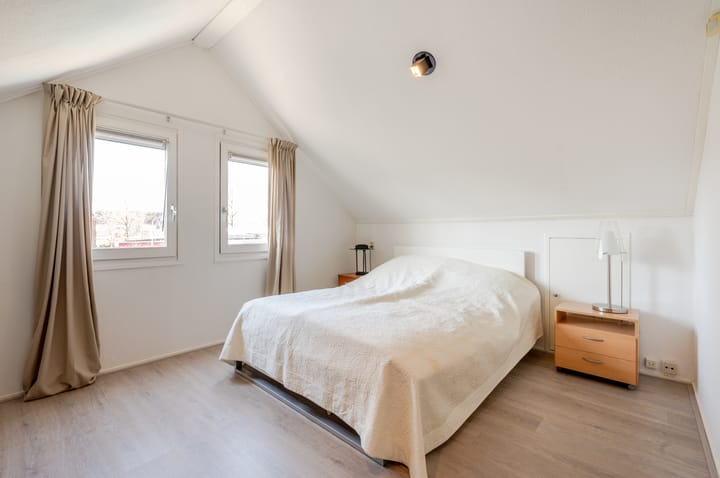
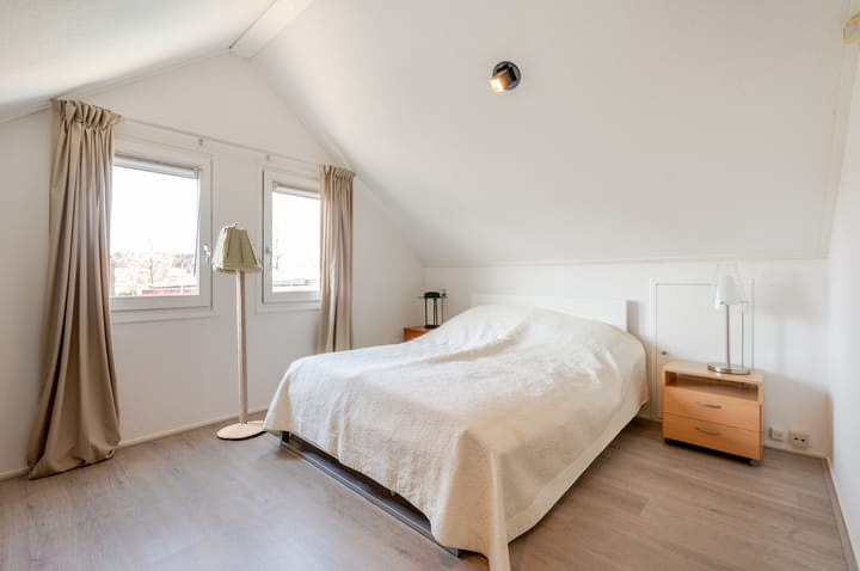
+ floor lamp (239, 326)
